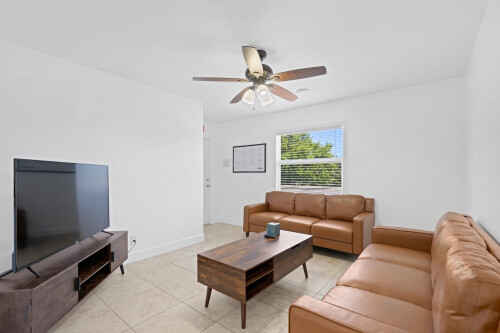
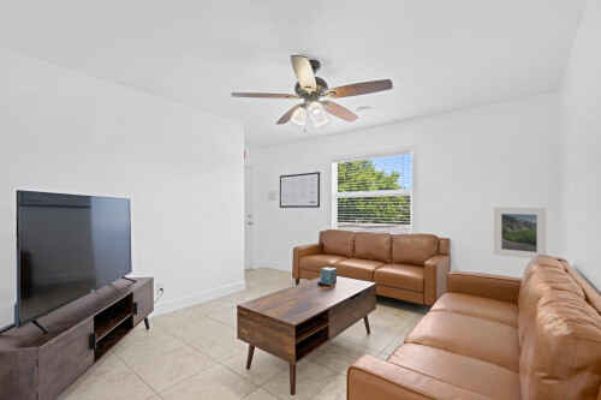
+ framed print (518, 232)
